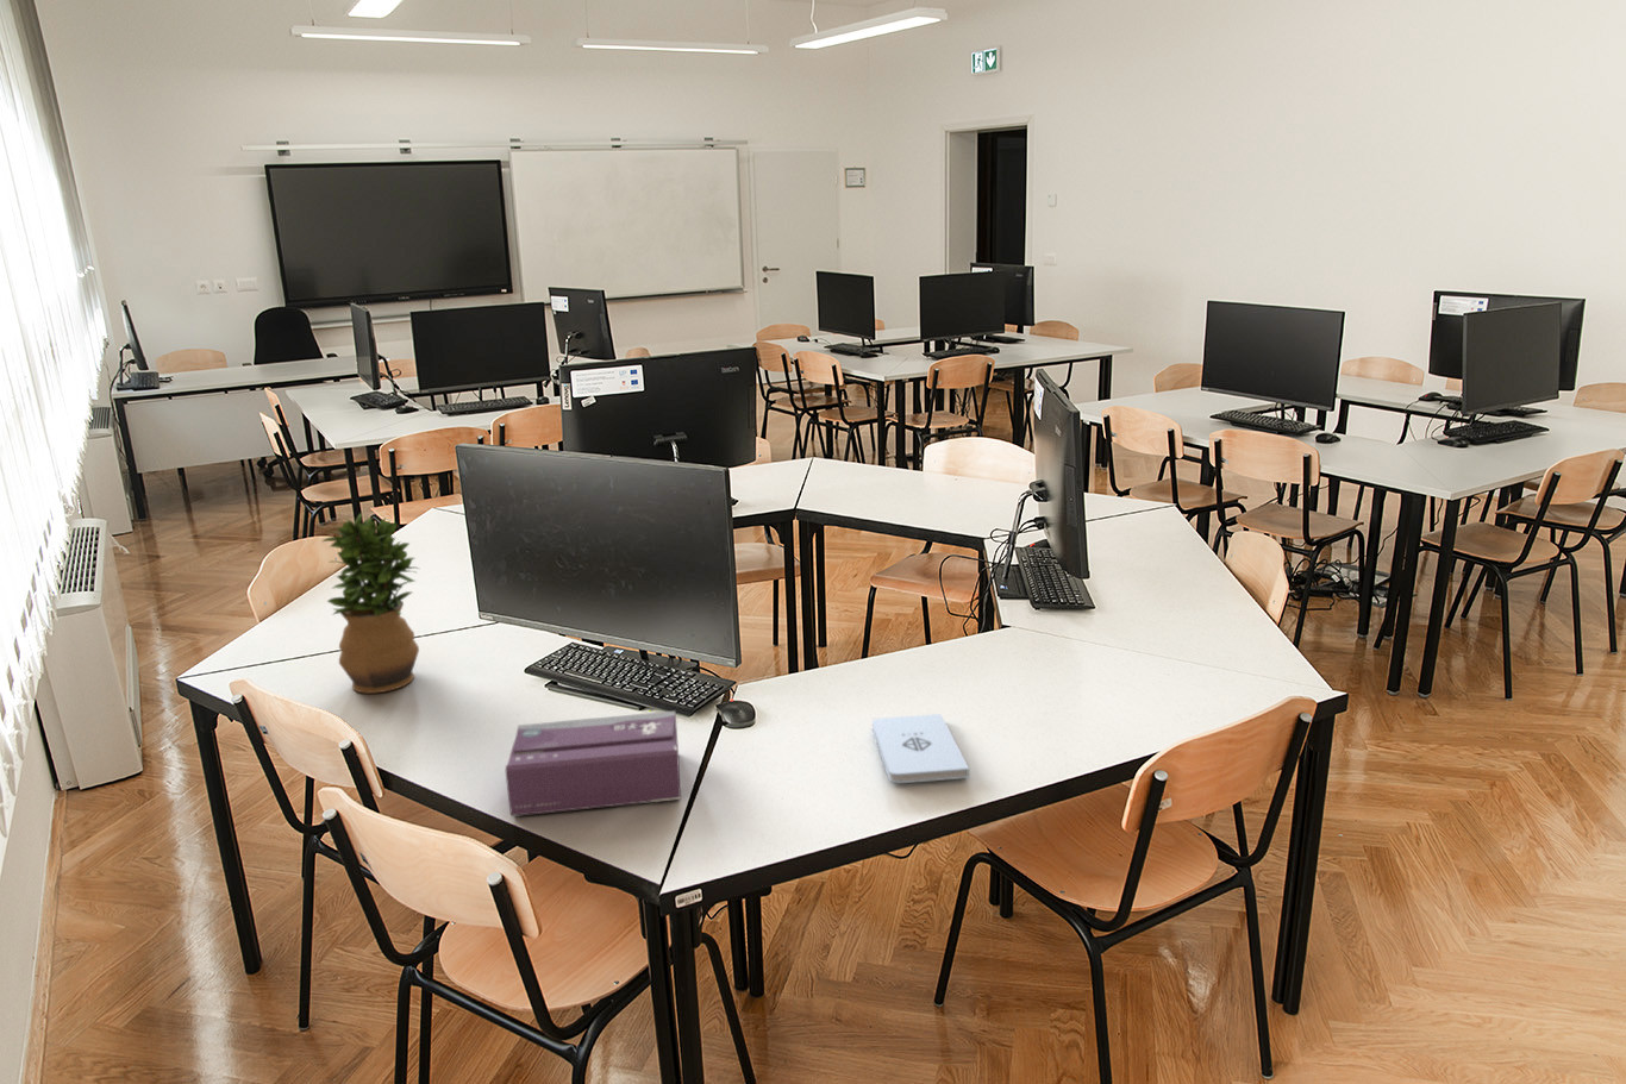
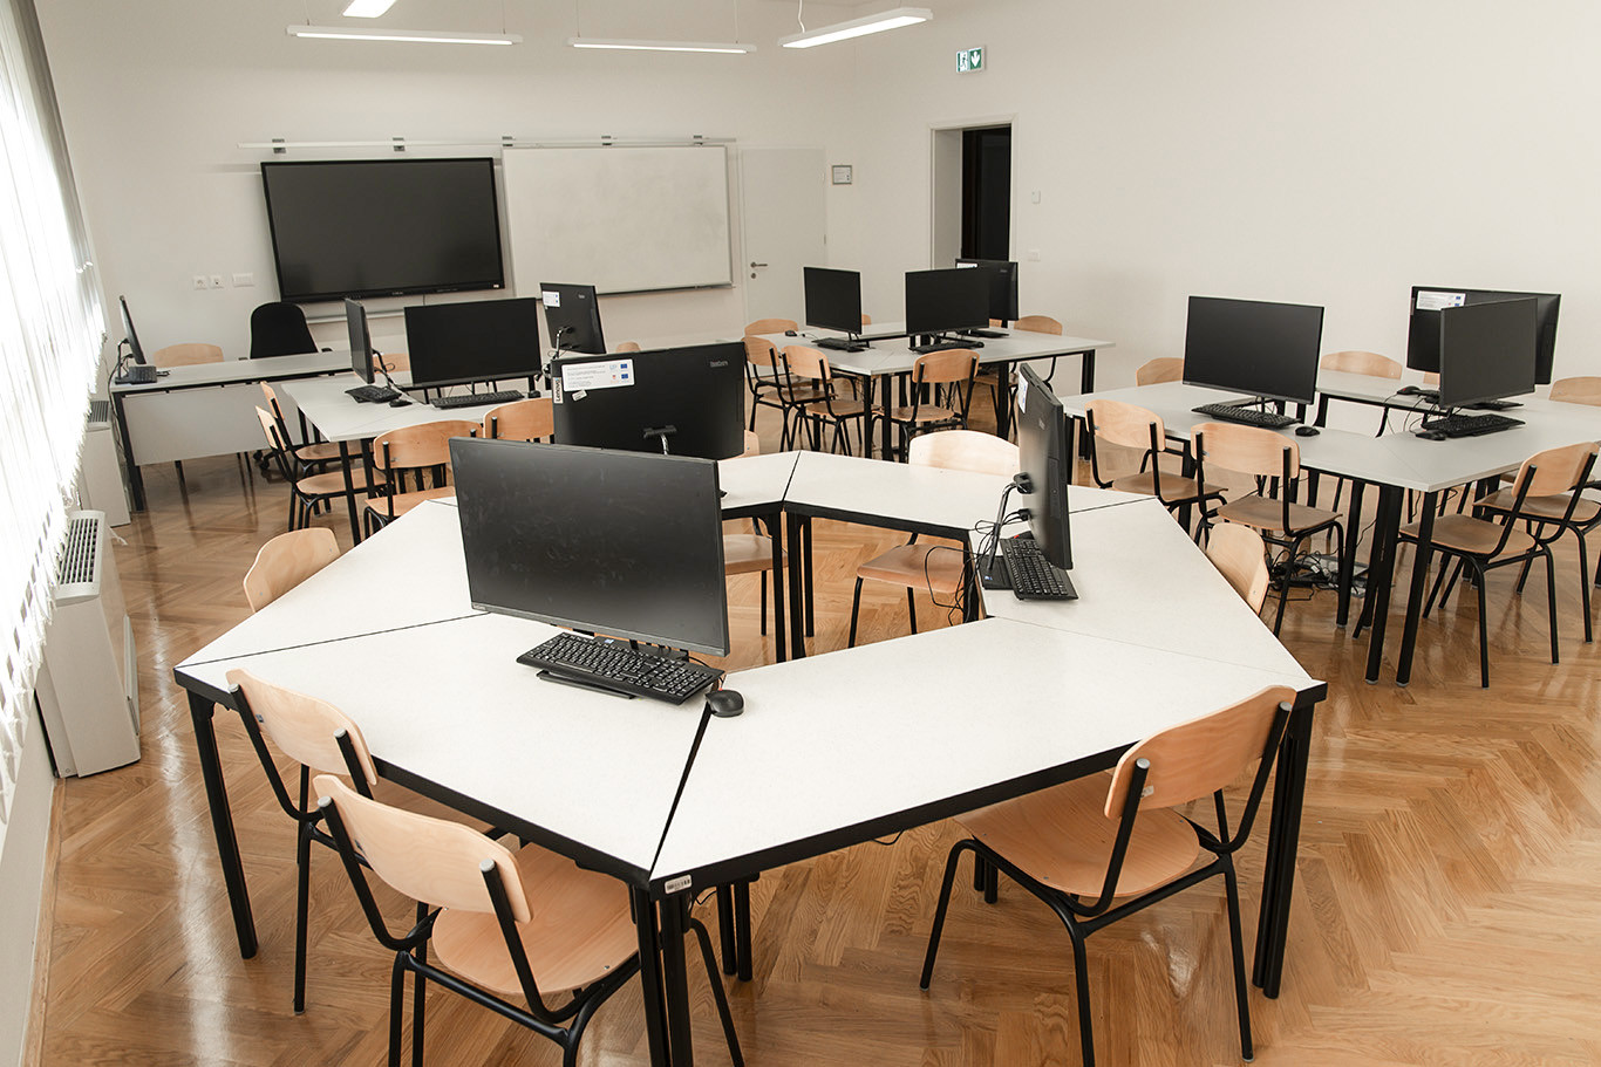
- potted plant (382, 596)
- notepad (917, 746)
- tissue box (596, 760)
